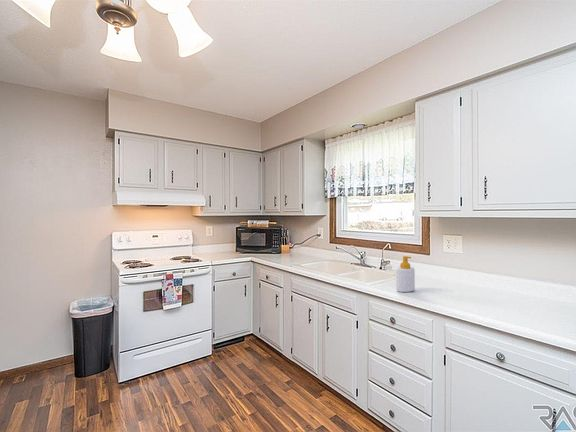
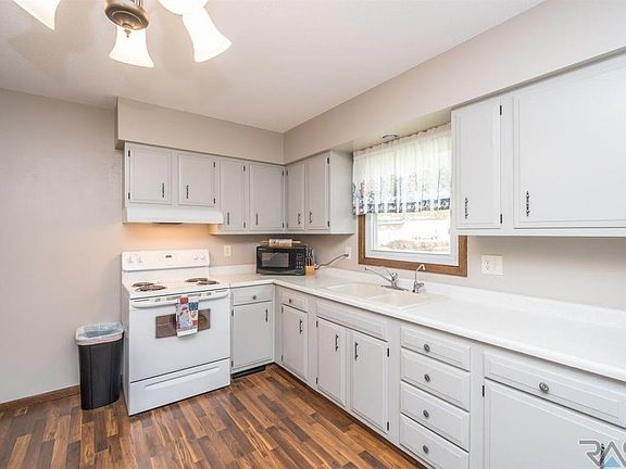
- soap bottle (405, 273)
